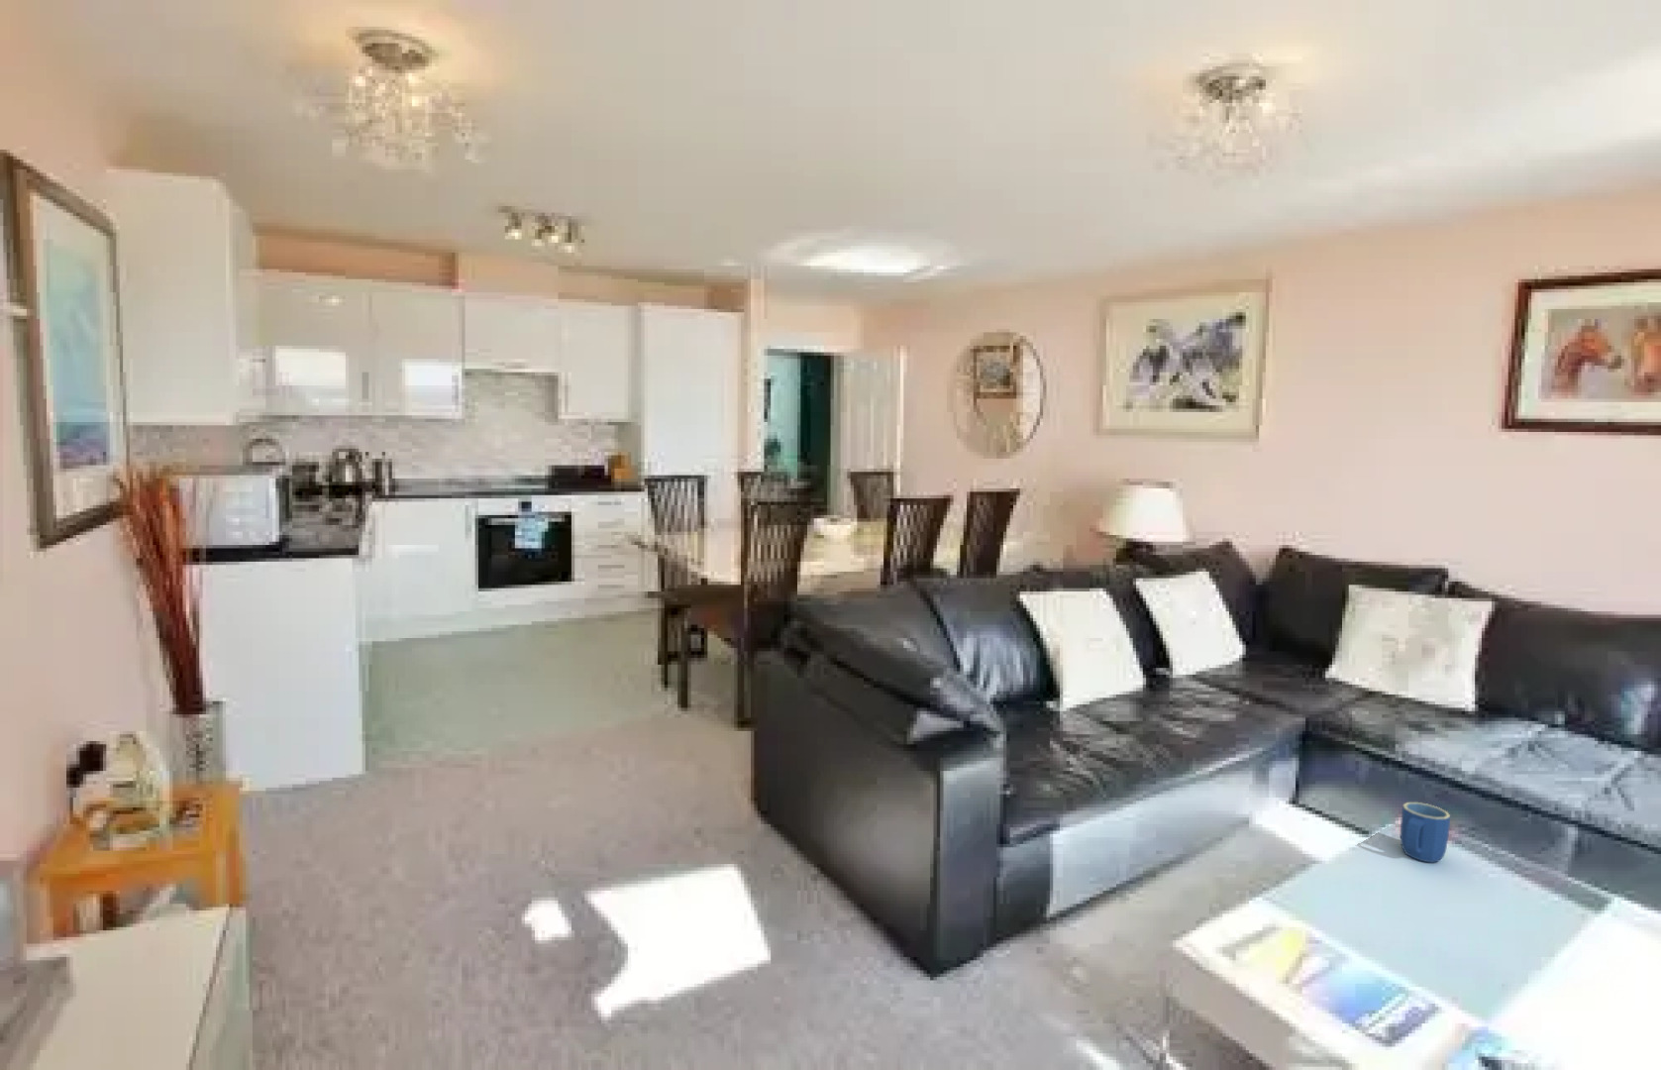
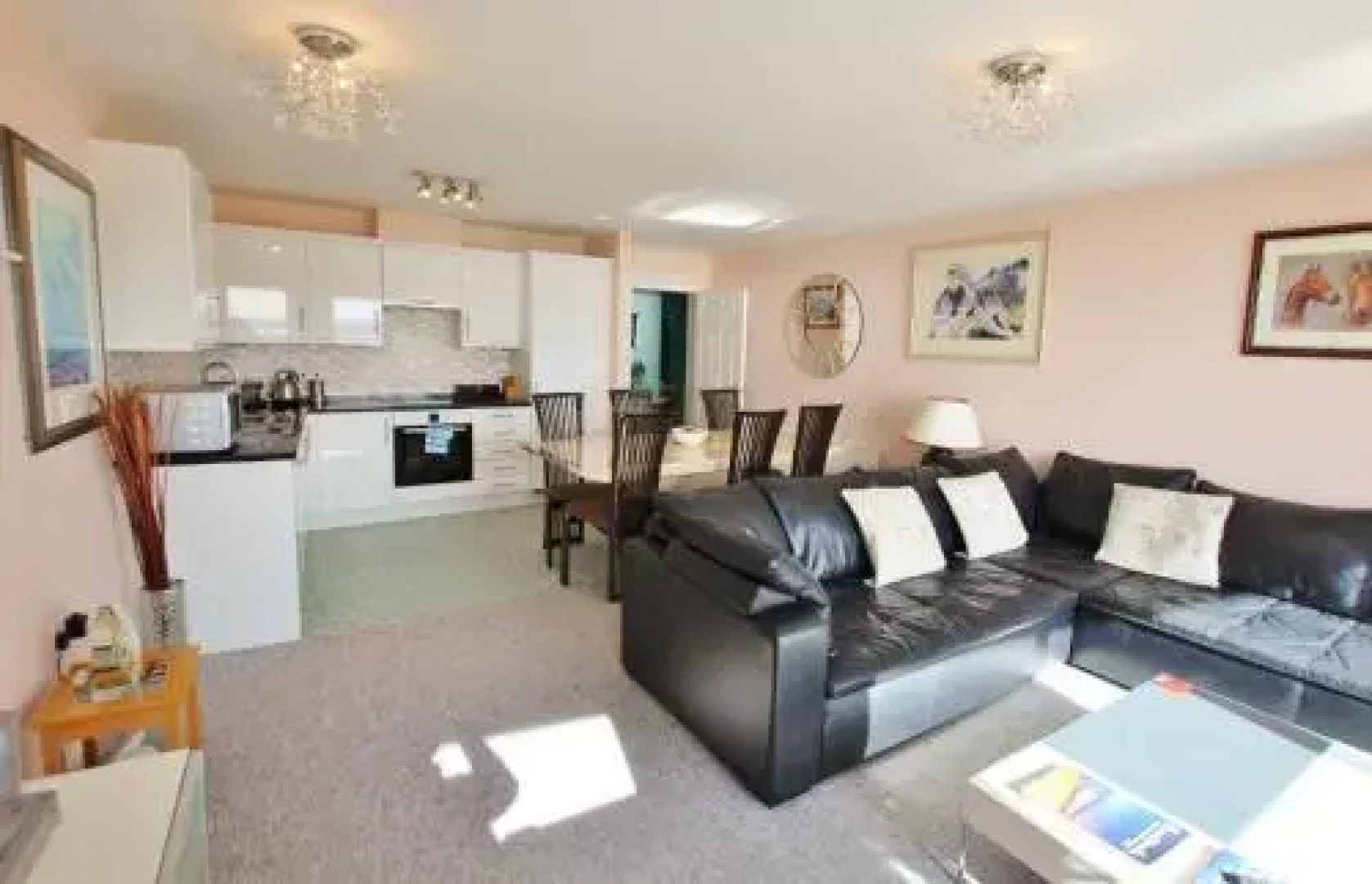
- mug (1421, 833)
